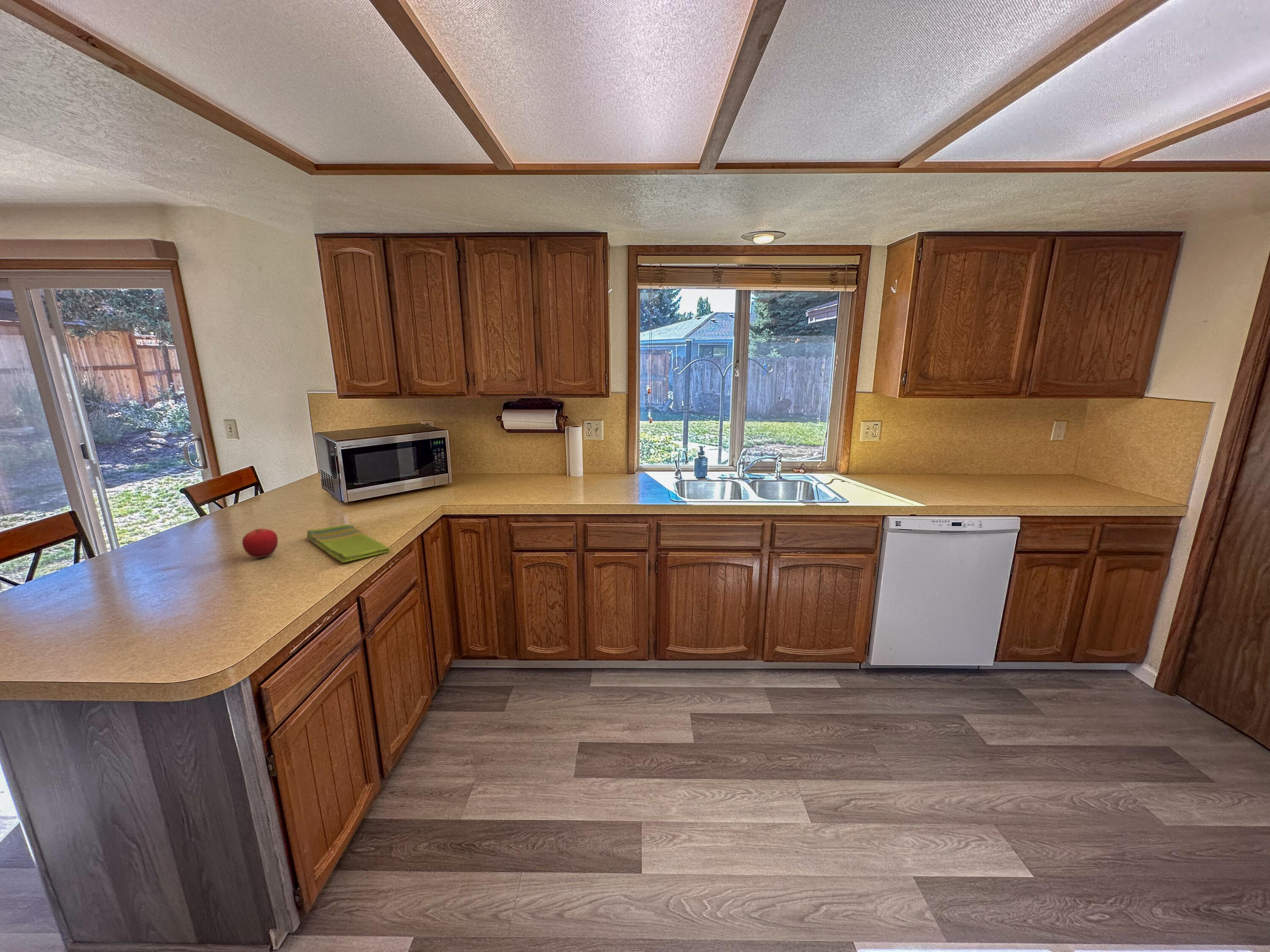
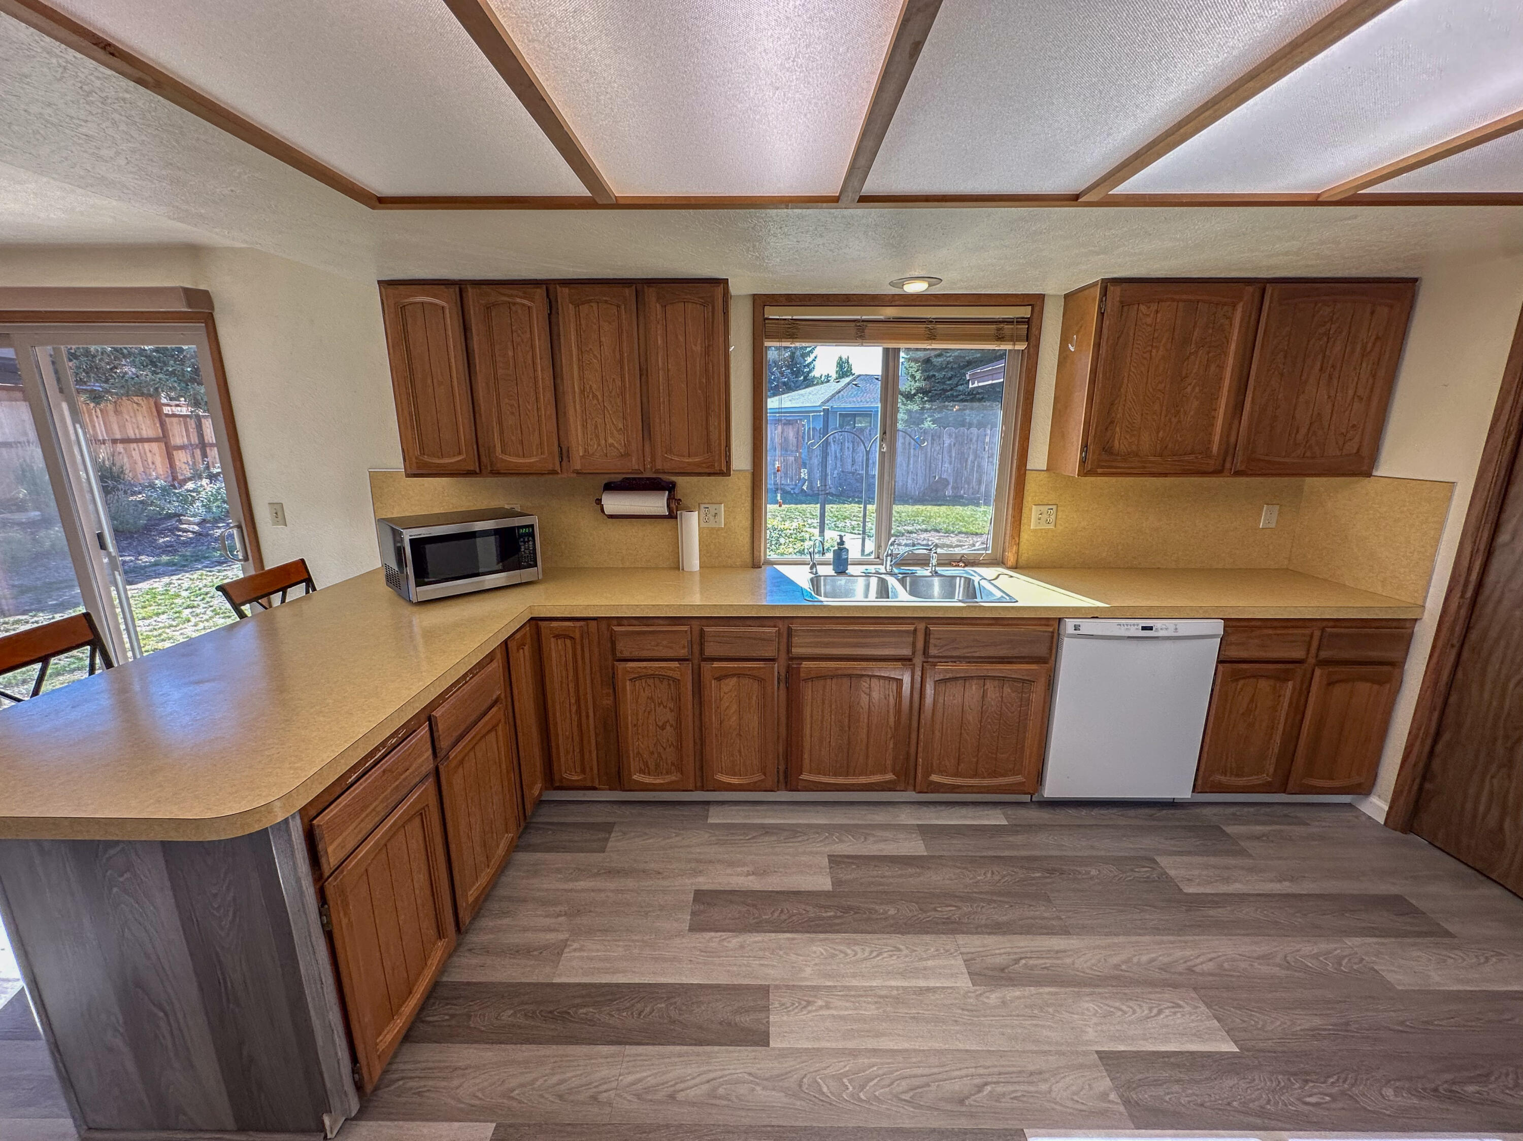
- dish towel (347, 541)
- fruit (260, 542)
